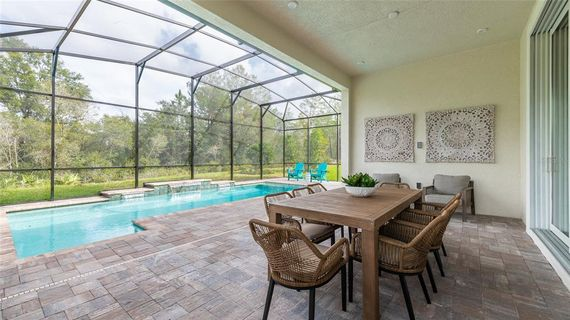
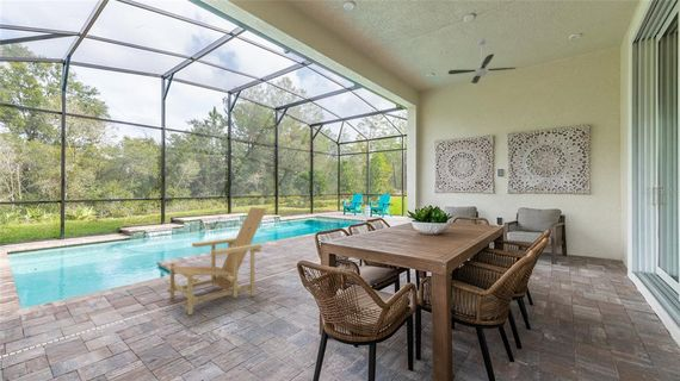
+ lounge chair (221, 251)
+ ceiling fan (481, 57)
